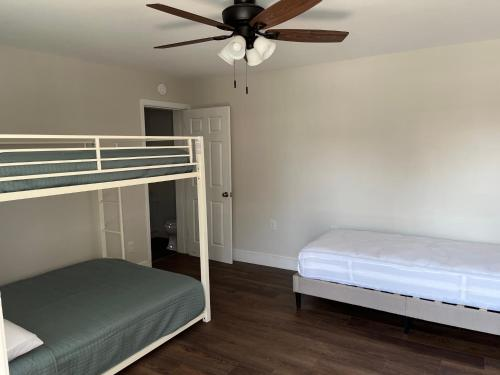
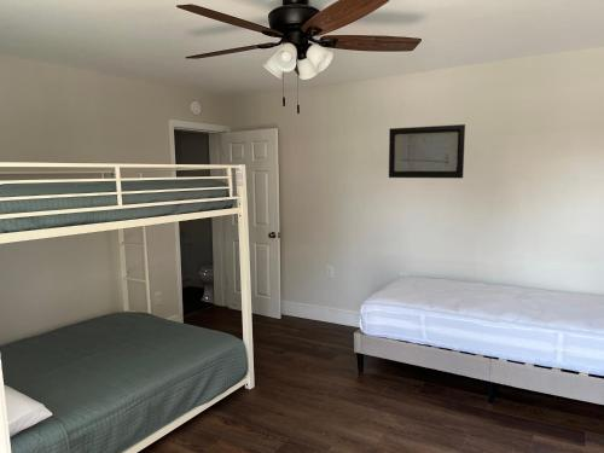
+ wall art (424, 152)
